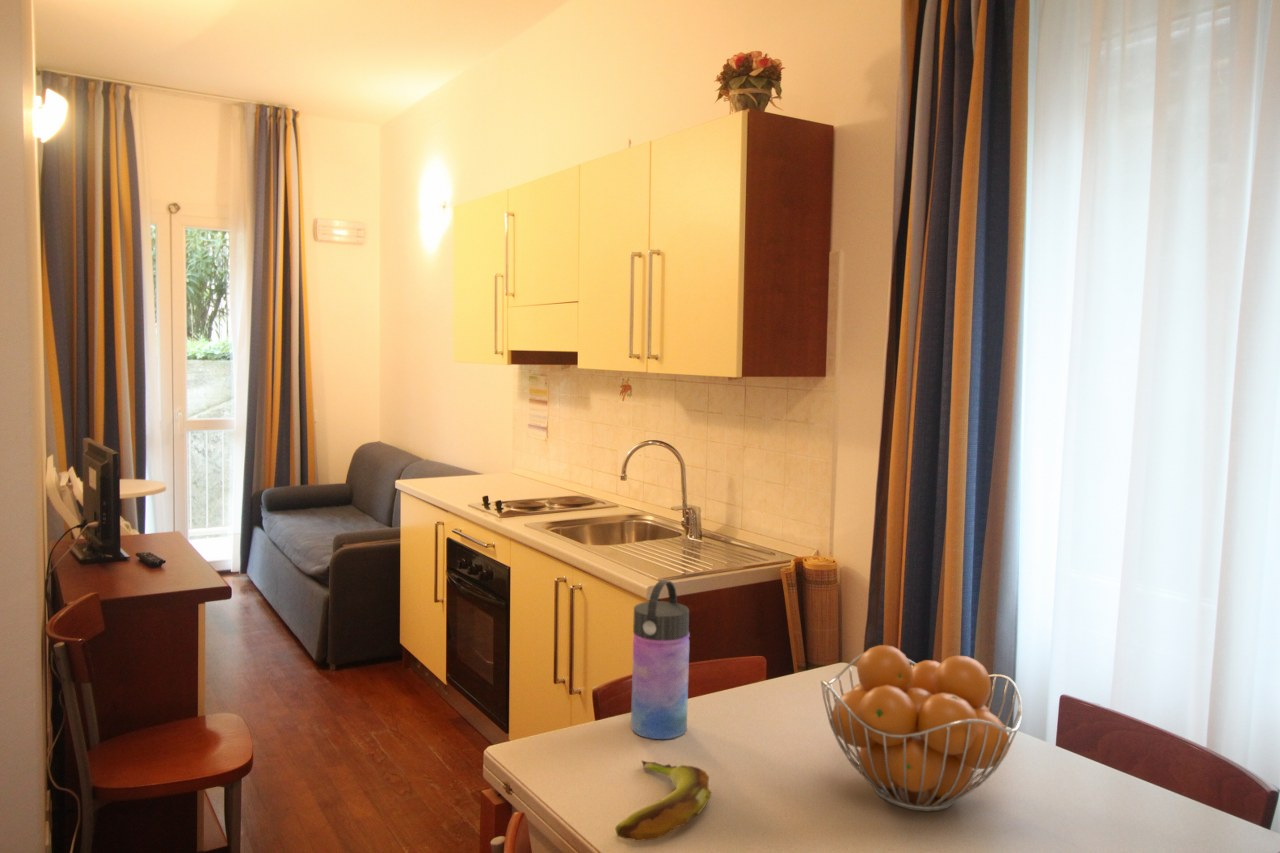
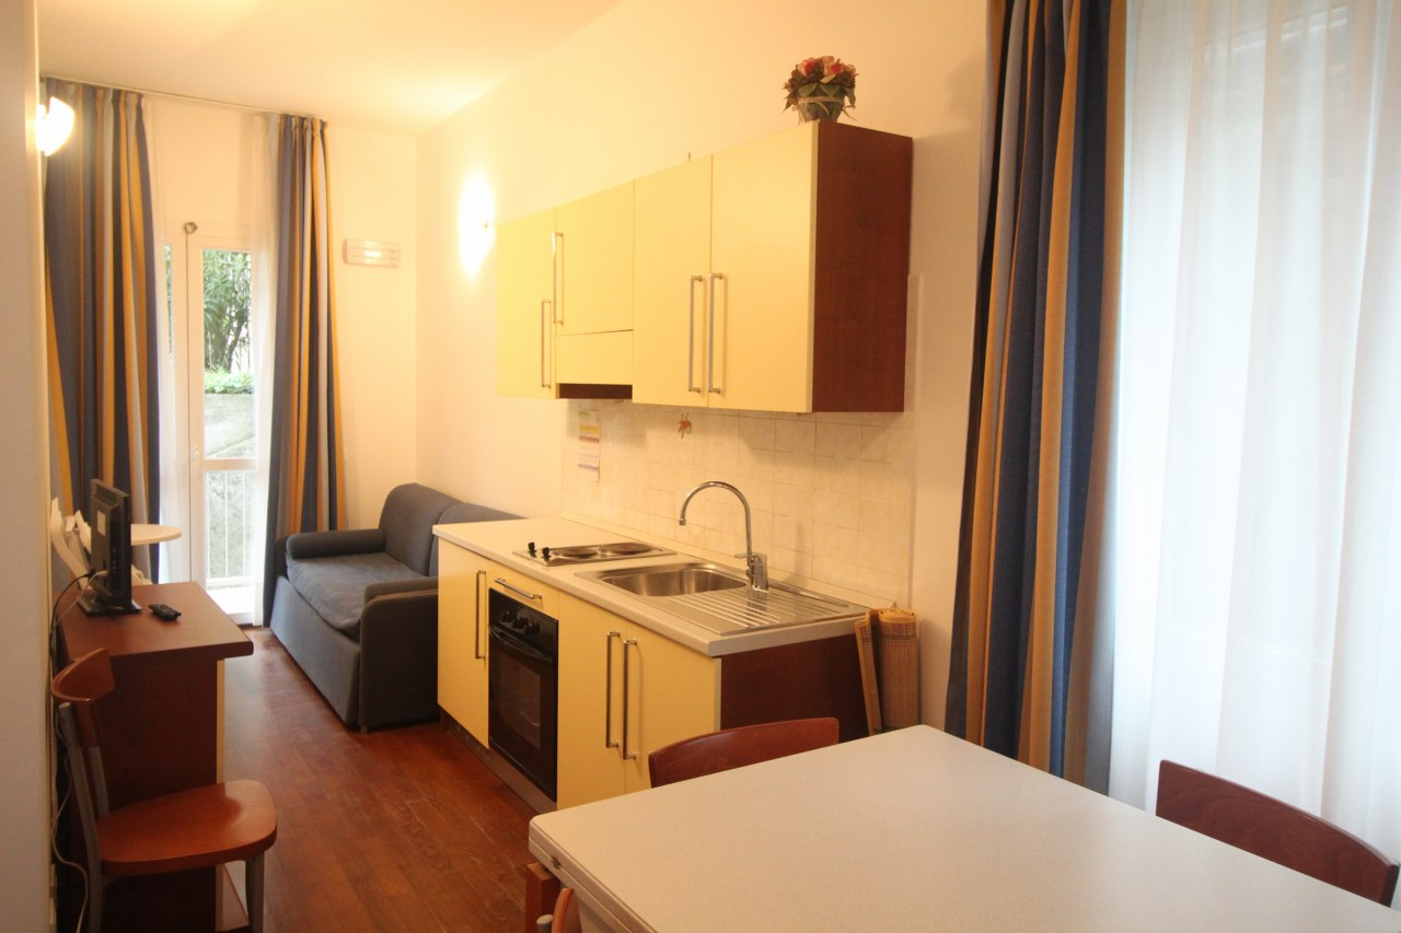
- water bottle (660, 654)
- banana (656, 802)
- fruit basket (917, 722)
